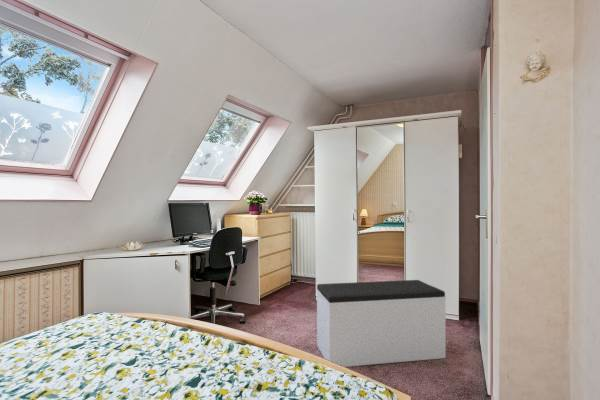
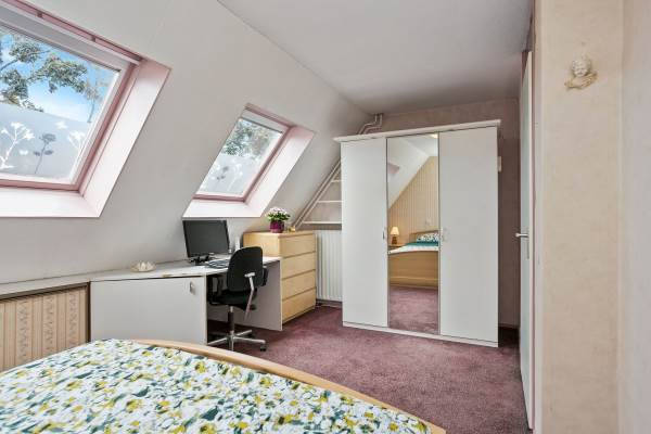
- bench (378, 319)
